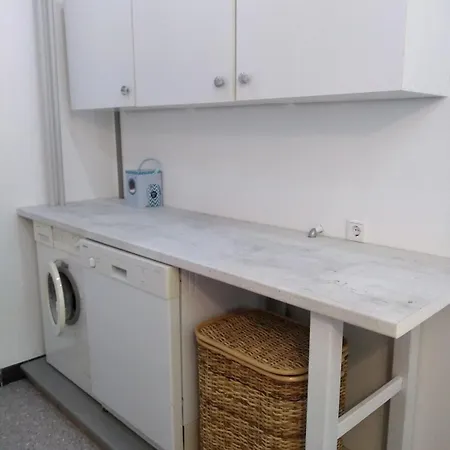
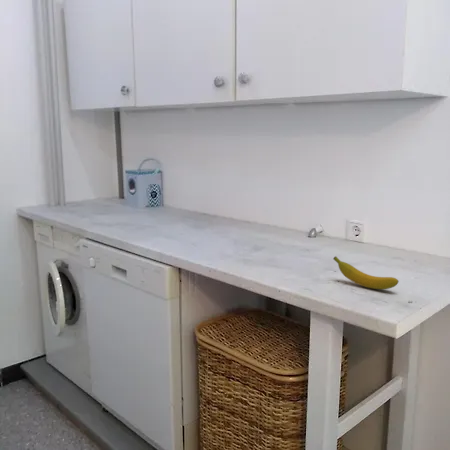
+ banana (364, 274)
